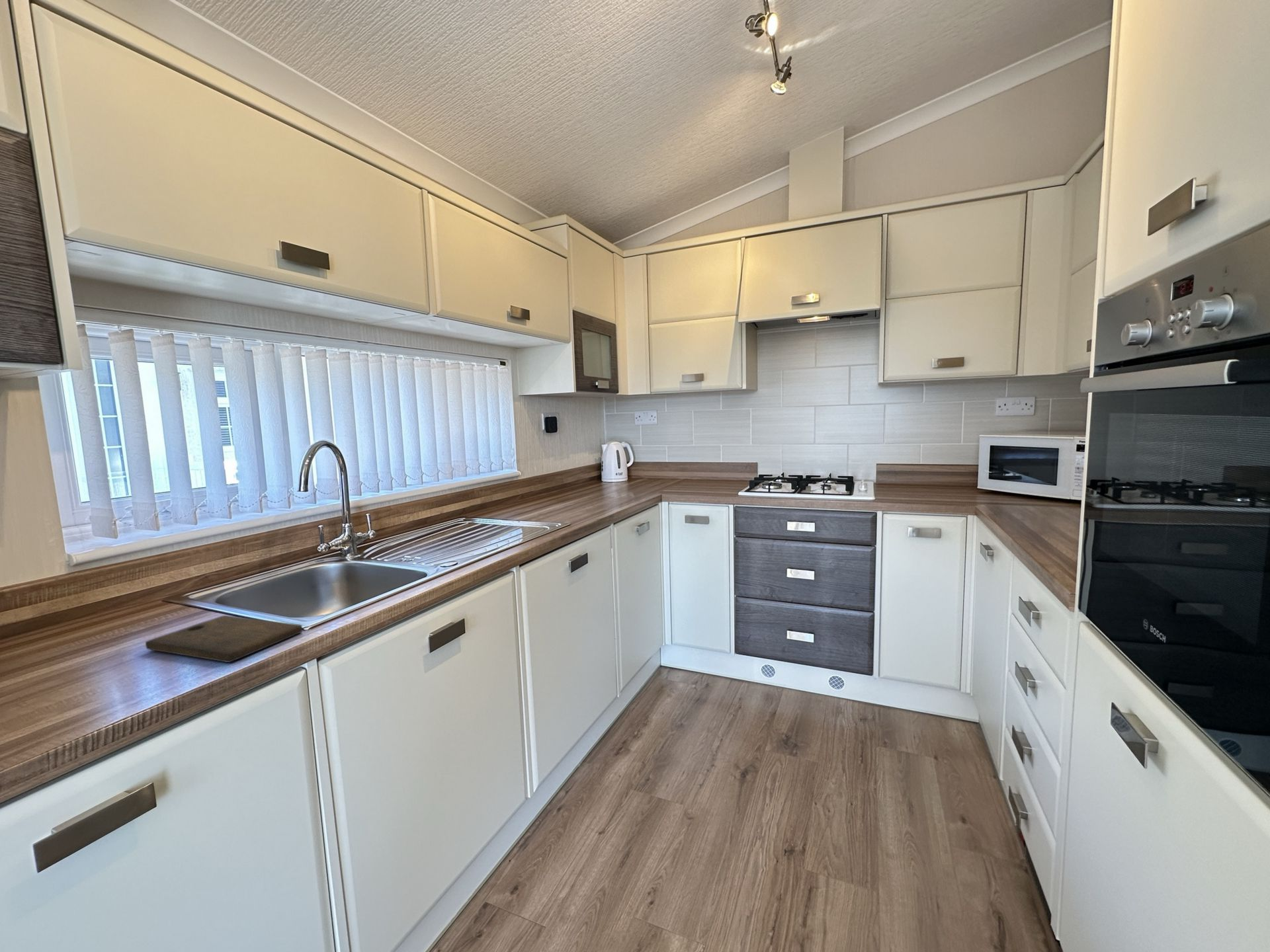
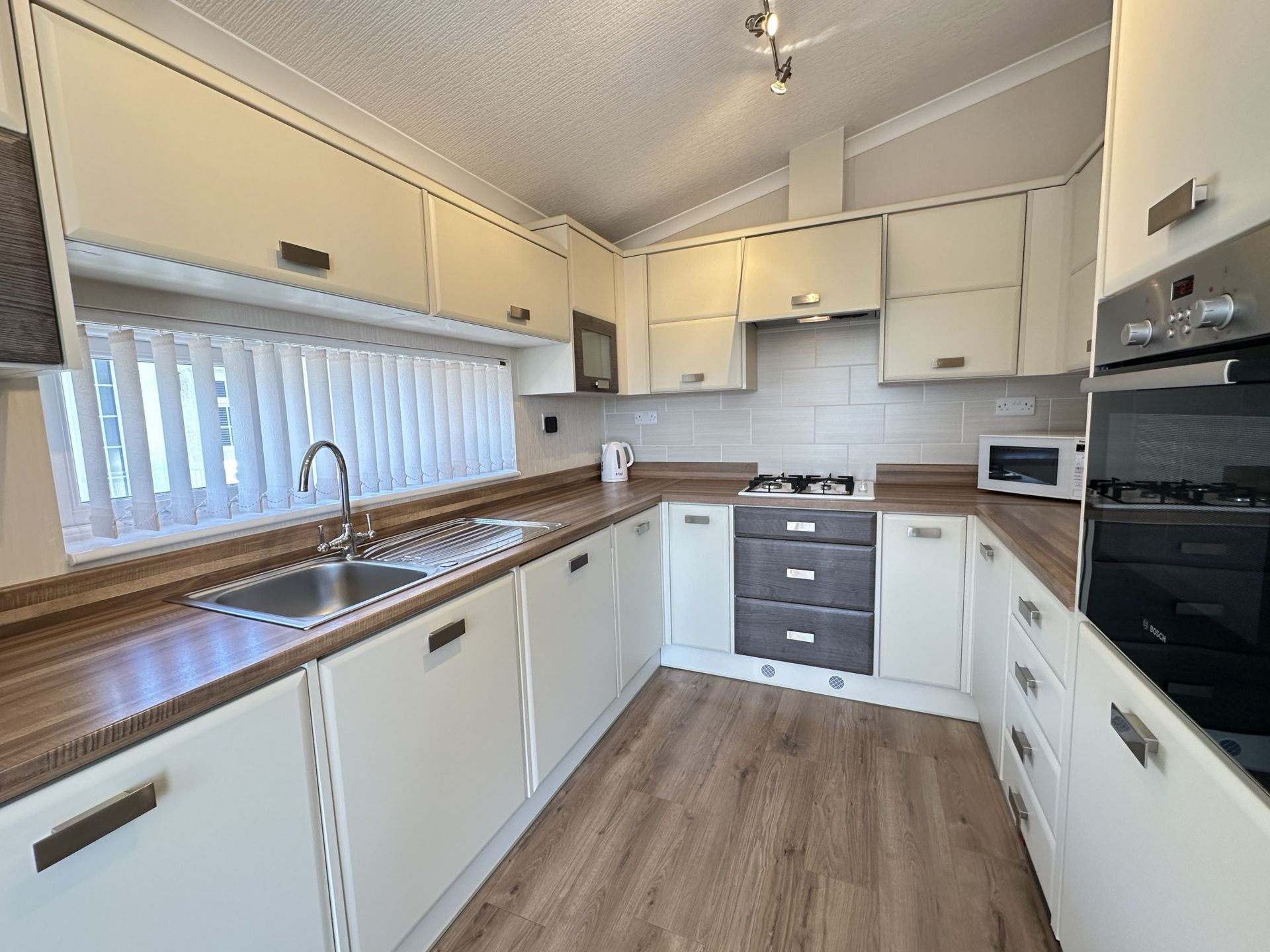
- cutting board (226, 636)
